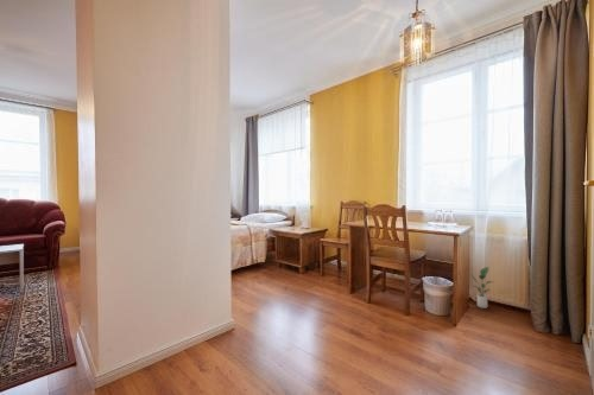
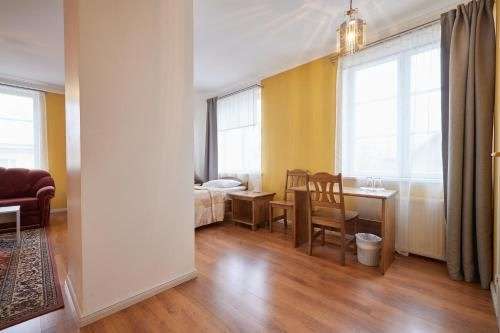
- potted plant (480, 287)
